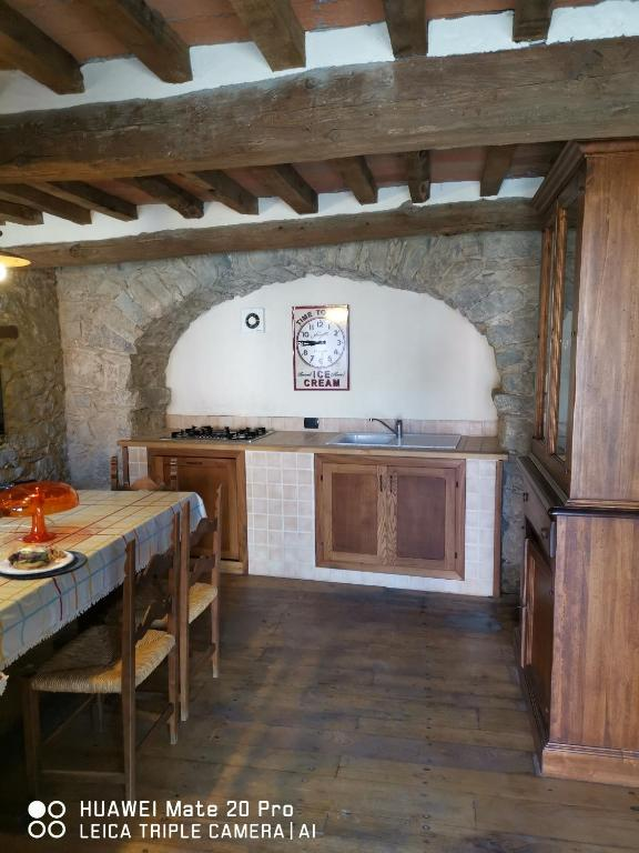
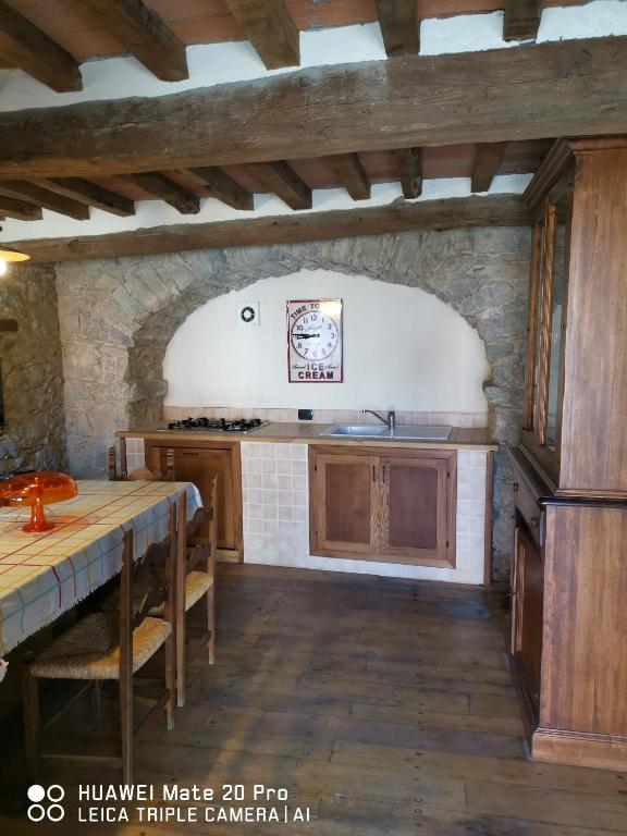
- plate (41, 552)
